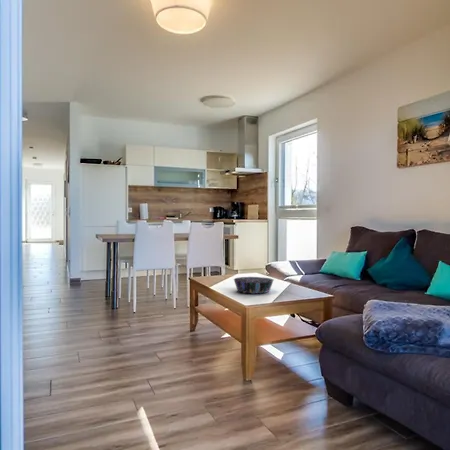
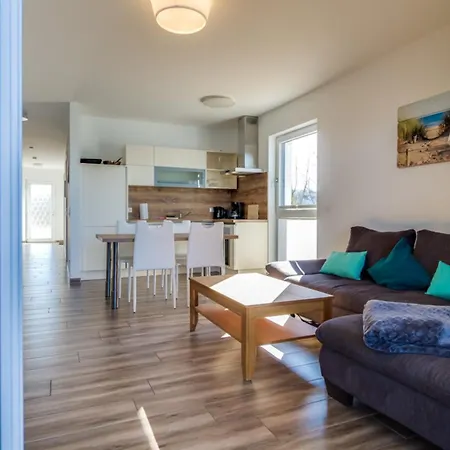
- decorative bowl (253, 285)
